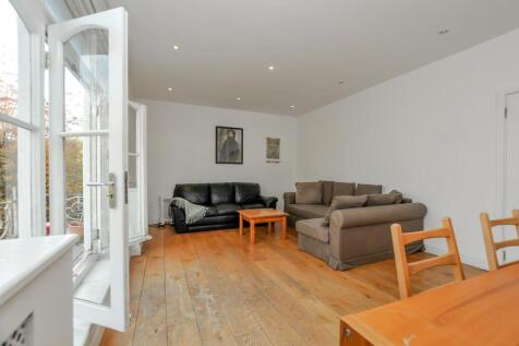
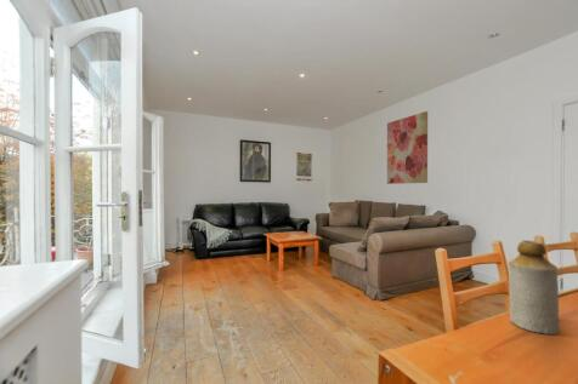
+ wall art (406, 150)
+ bottle (532, 282)
